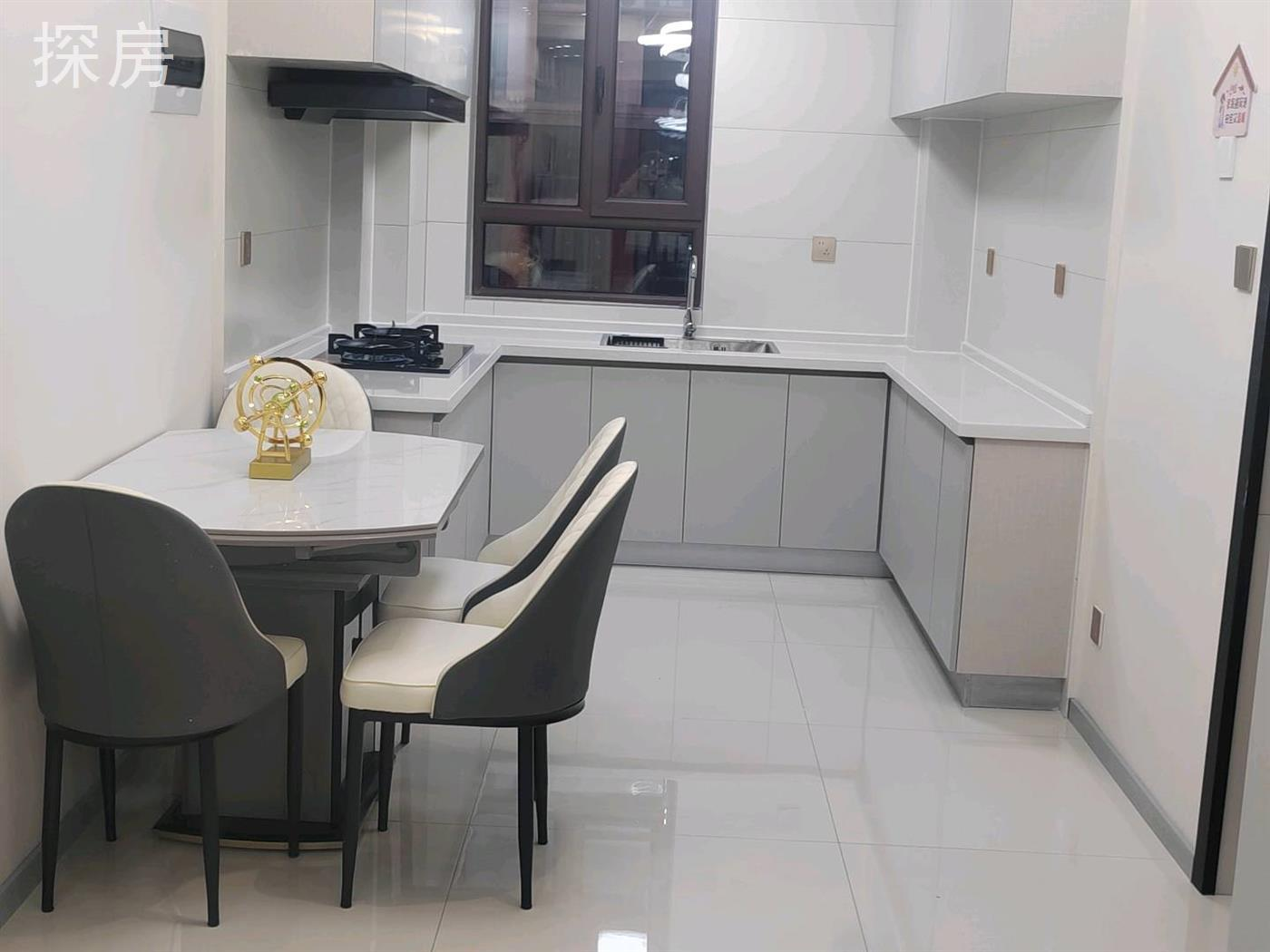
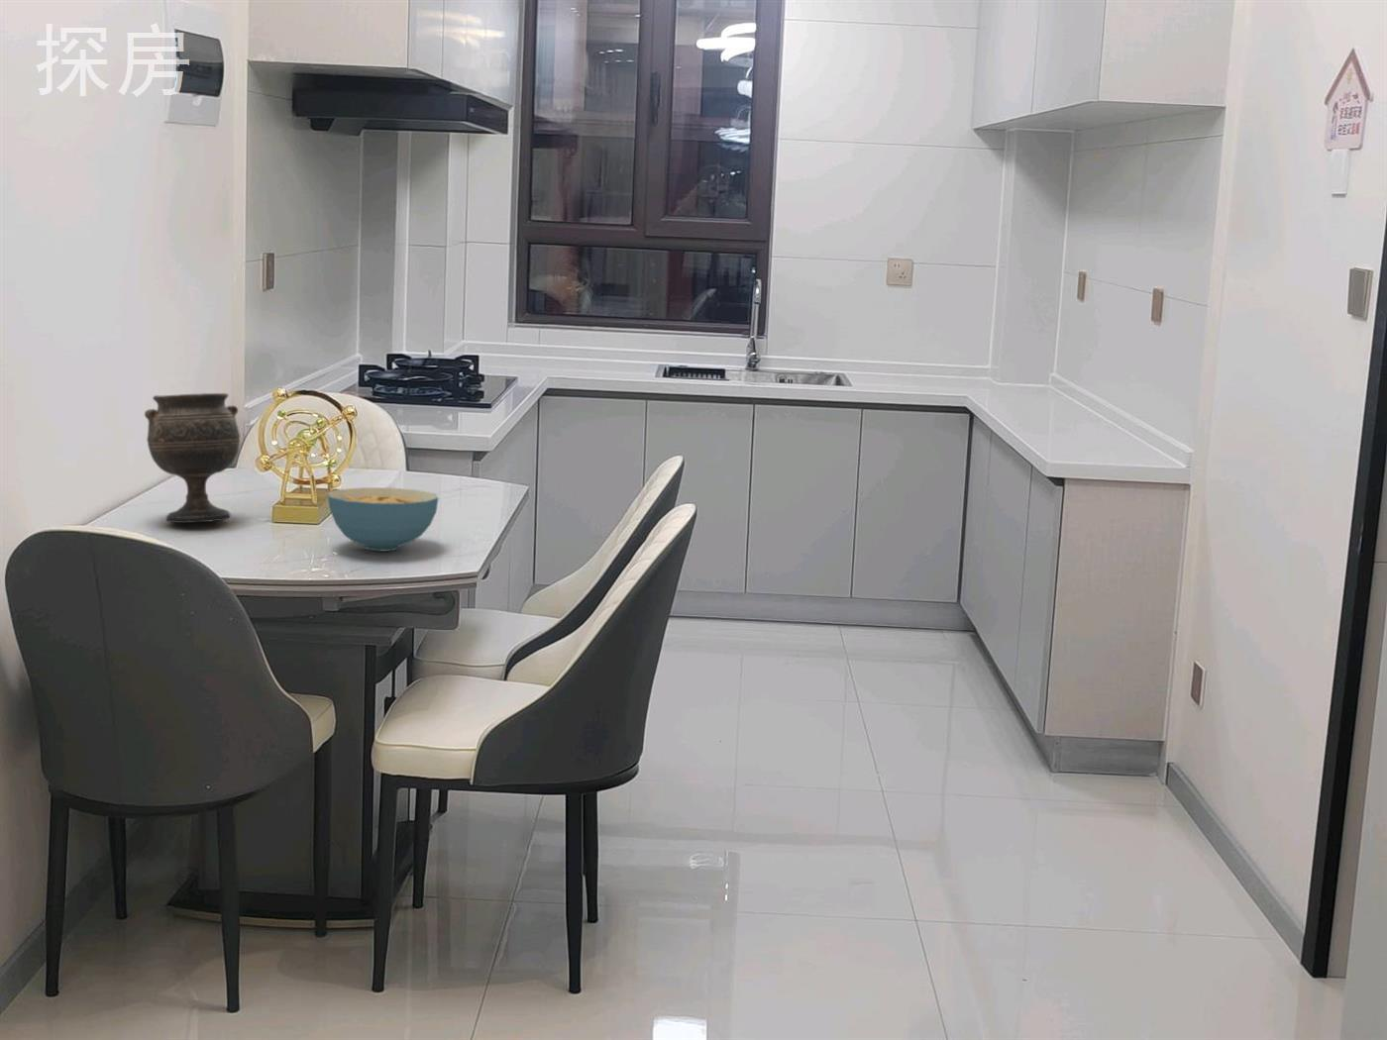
+ cereal bowl (382, 521)
+ goblet (193, 457)
